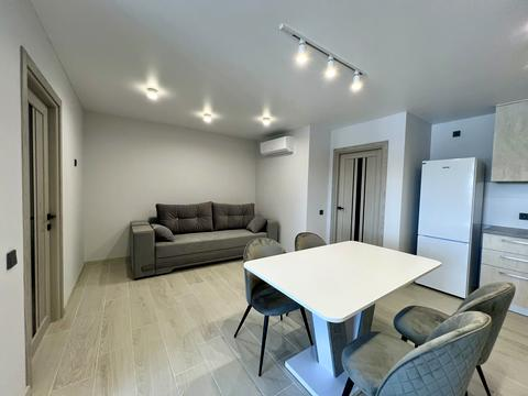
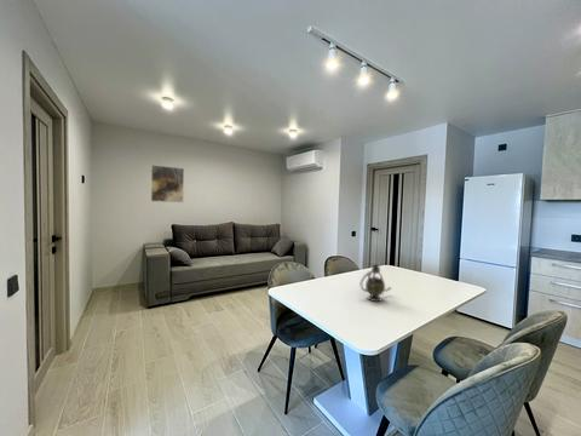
+ teapot (379, 280)
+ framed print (167, 184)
